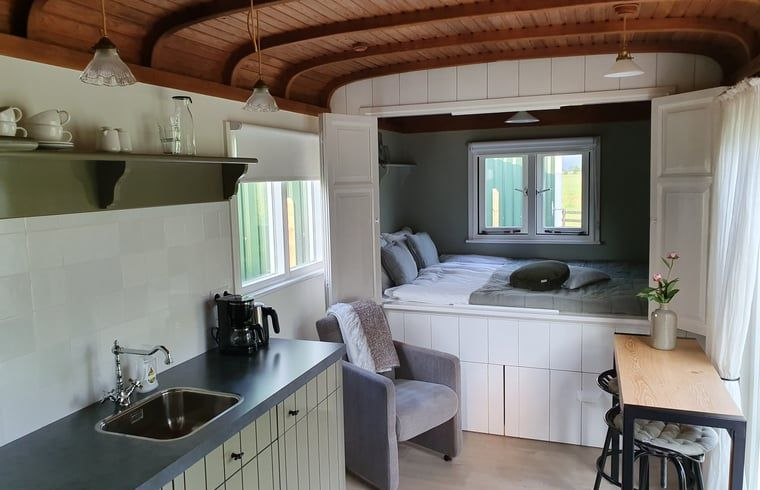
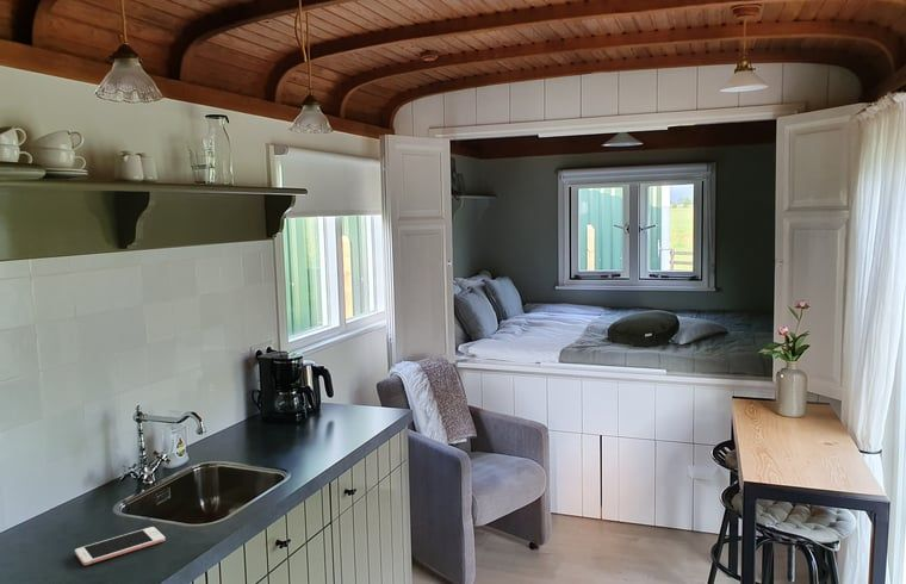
+ cell phone (120, 545)
